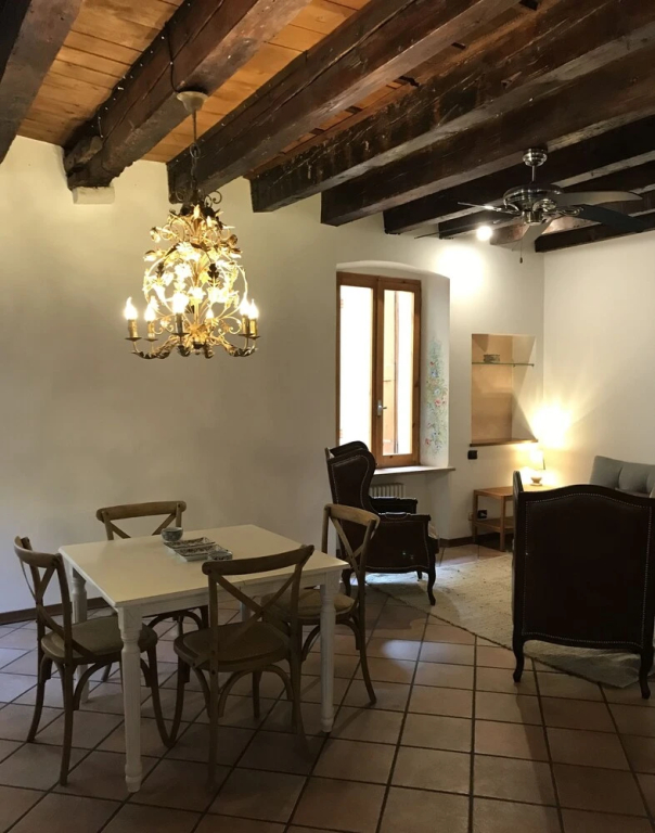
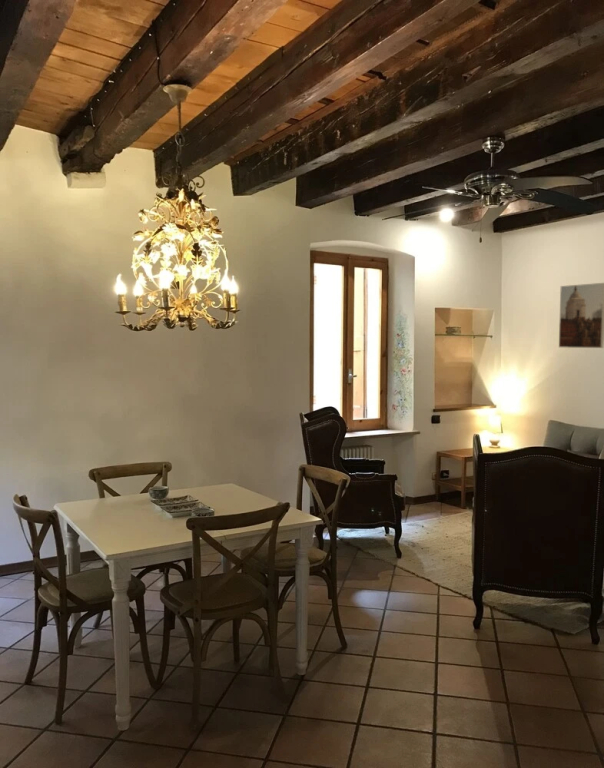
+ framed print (581, 316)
